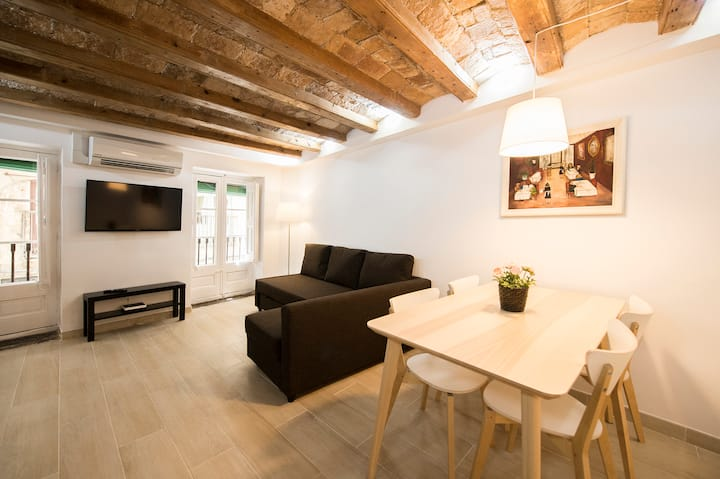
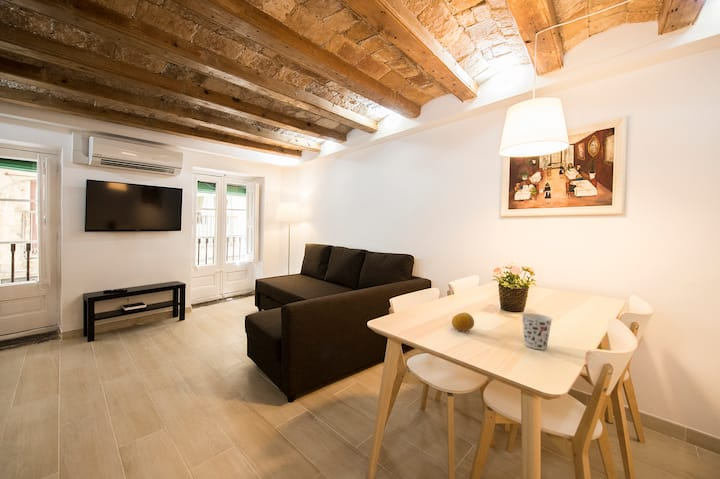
+ fruit (462, 321)
+ cup (536, 331)
